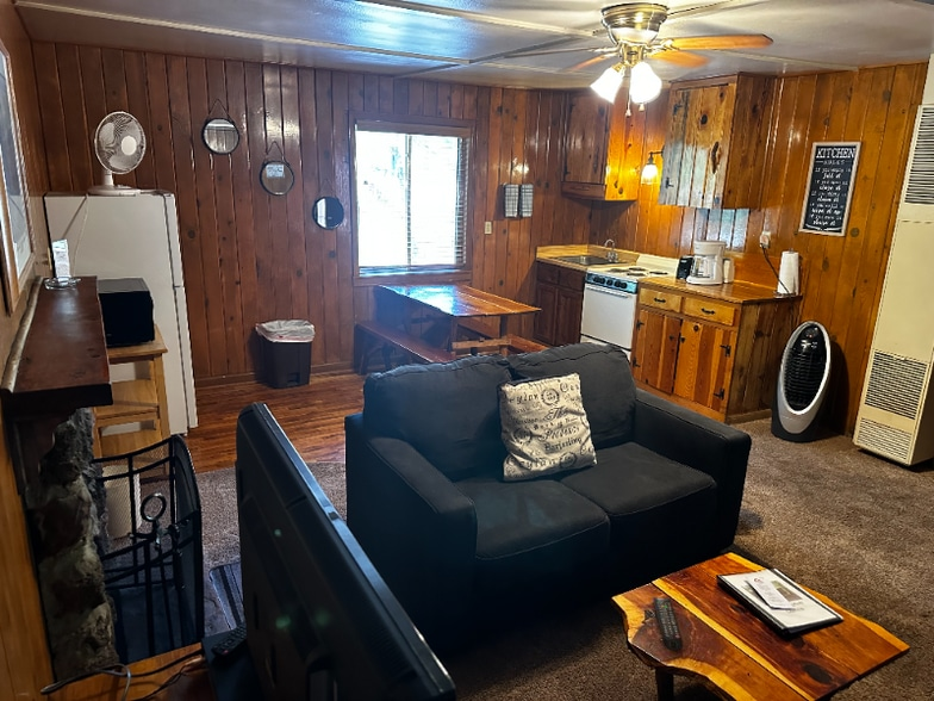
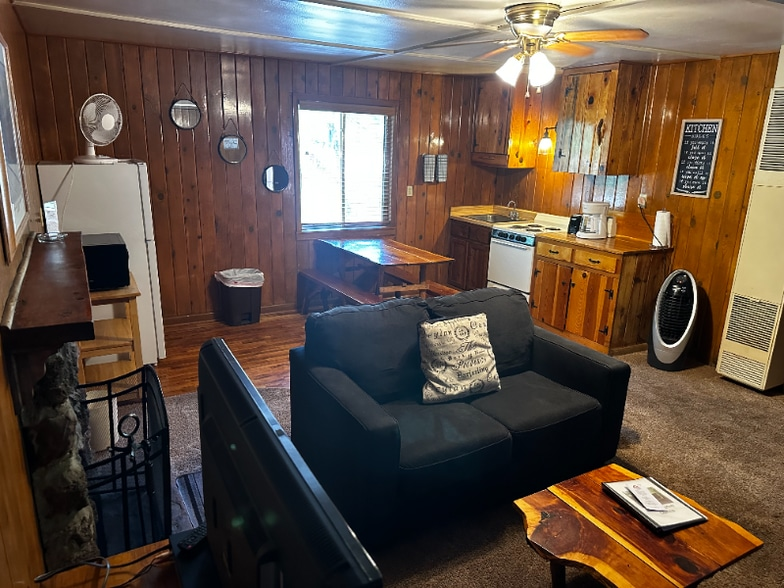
- remote control (666, 620)
